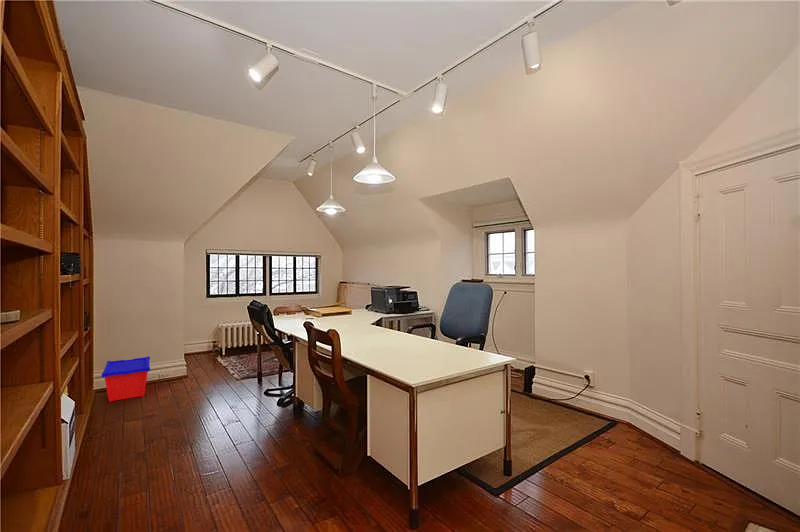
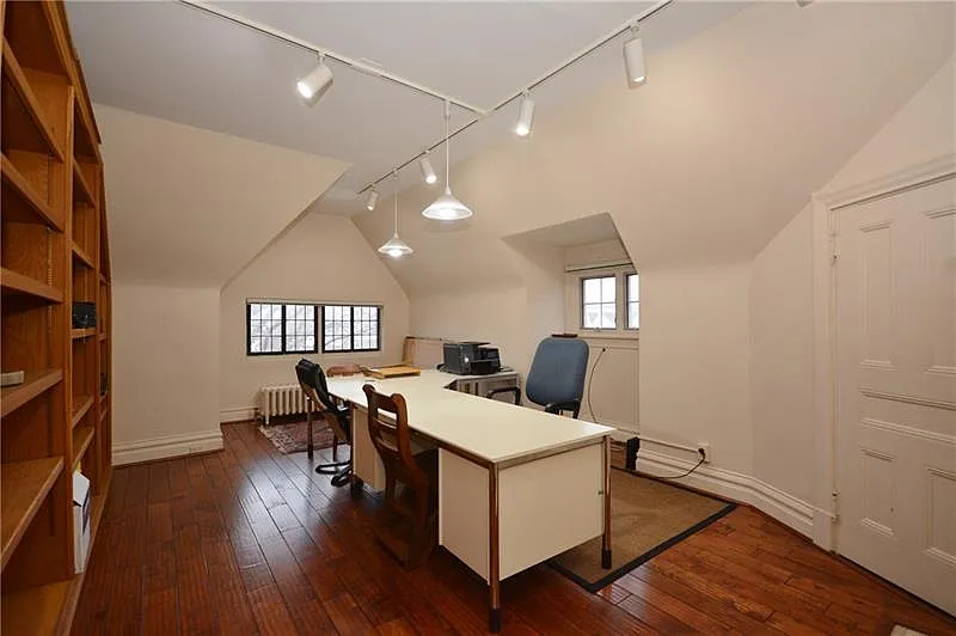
- storage bin (127, 378)
